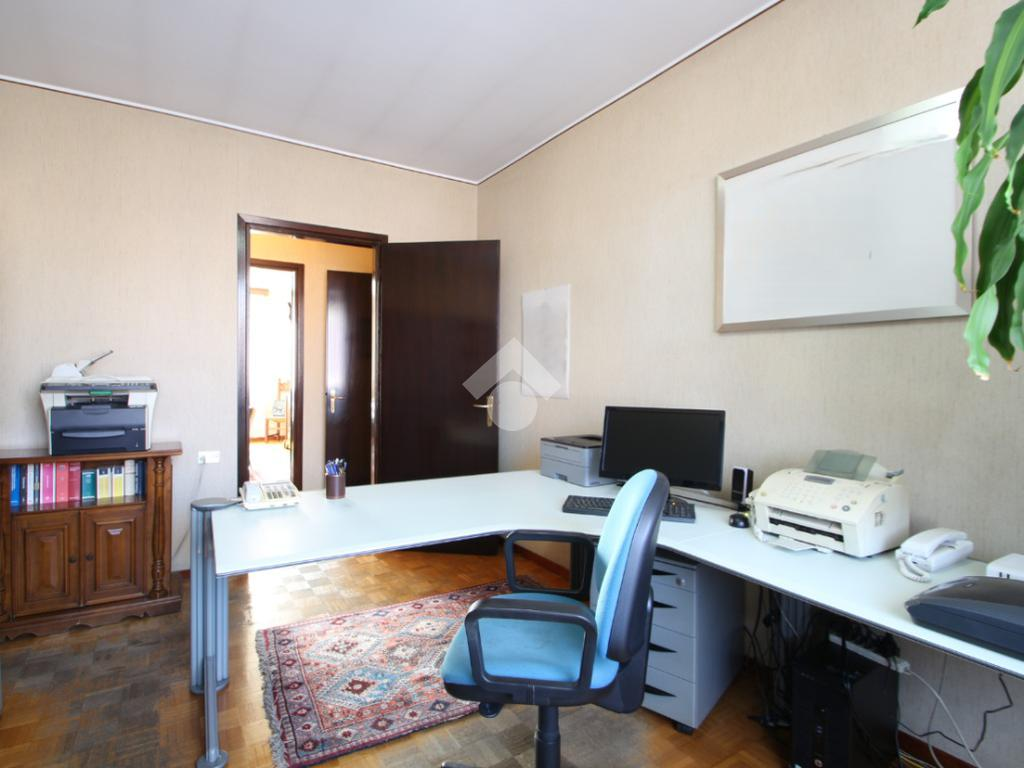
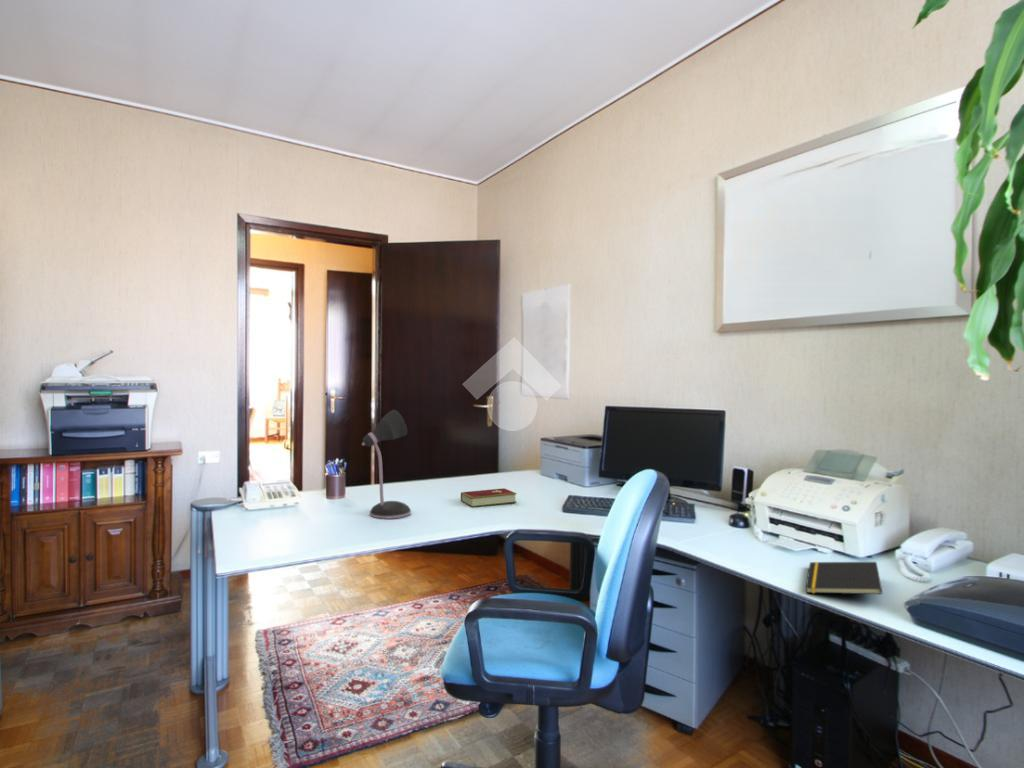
+ notepad (842, 576)
+ desk lamp (381, 461)
+ hardcover book (488, 496)
